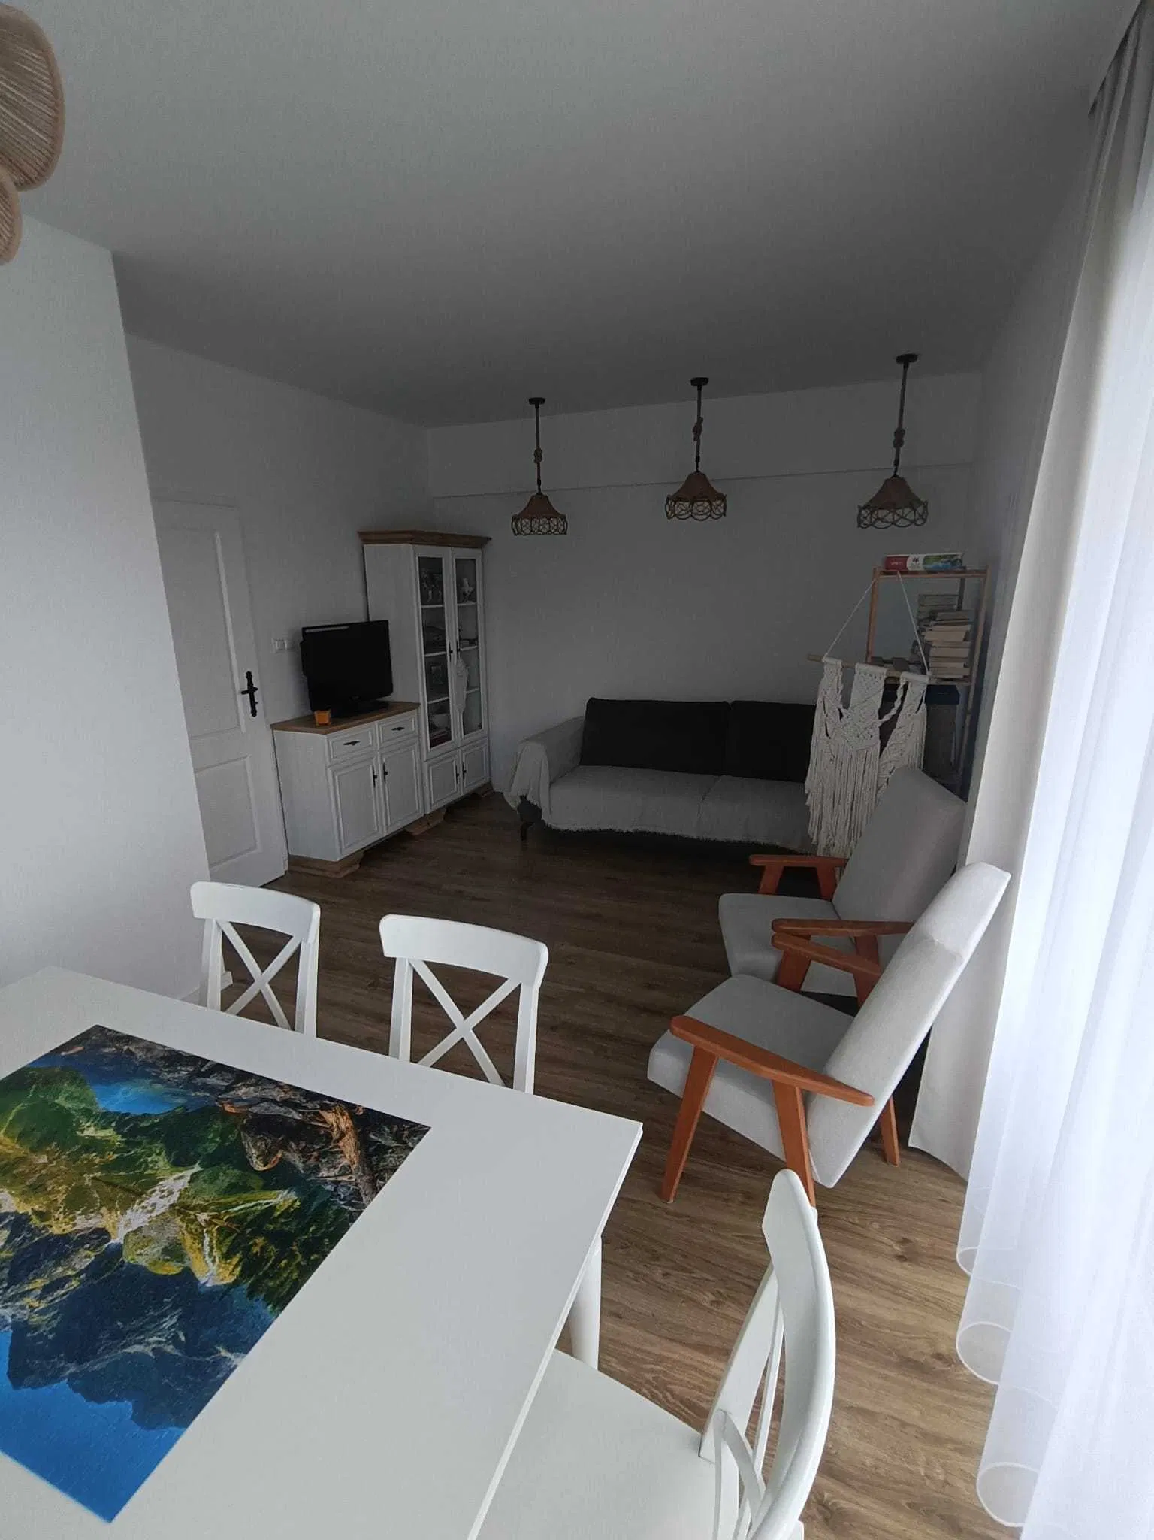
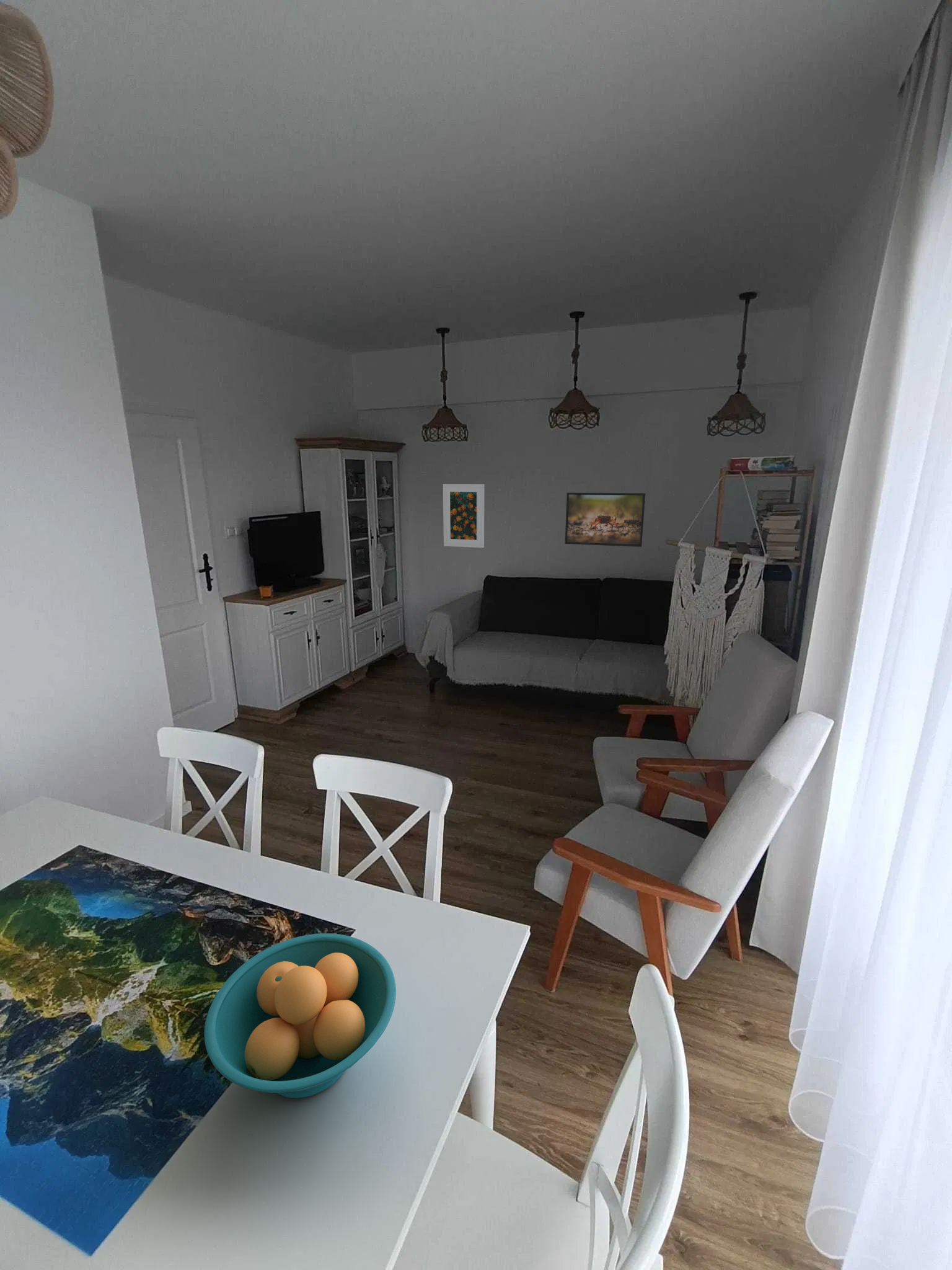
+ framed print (463, 515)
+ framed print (604, 519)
+ fruit bowl (305, 1016)
